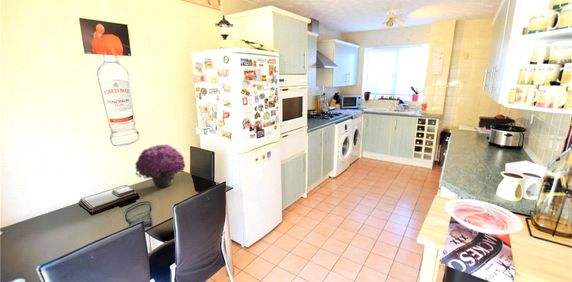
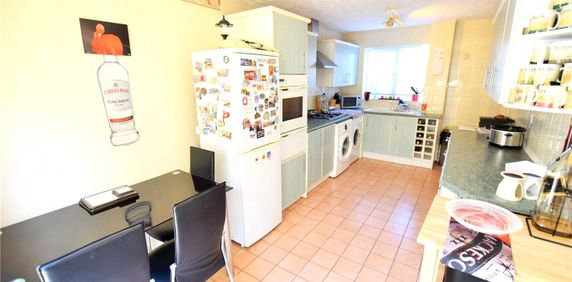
- flower (161, 166)
